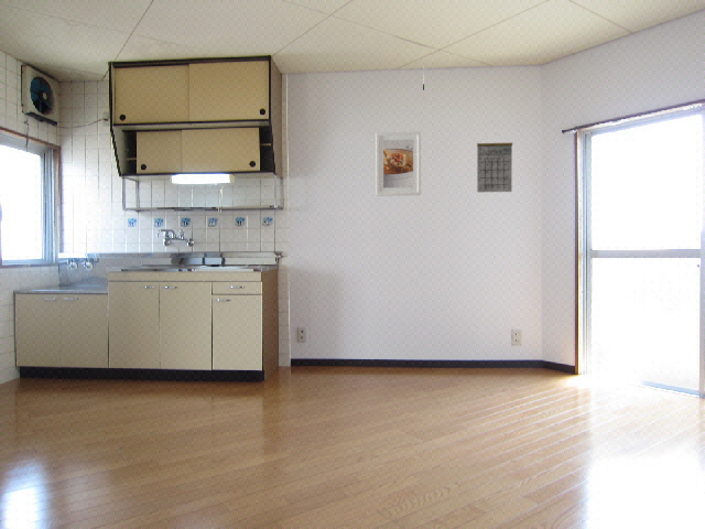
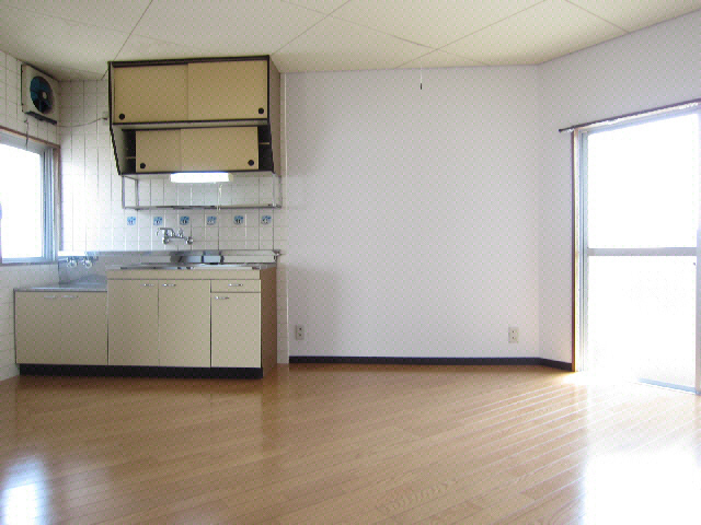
- calendar (495, 161)
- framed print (398, 163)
